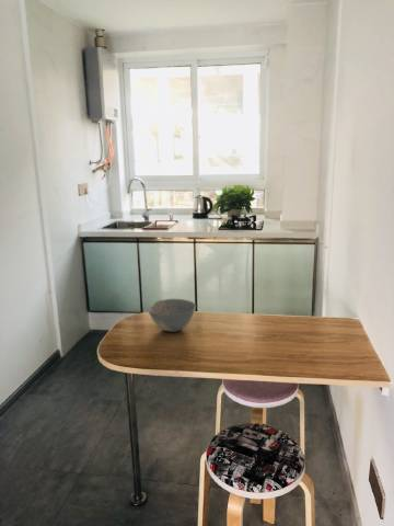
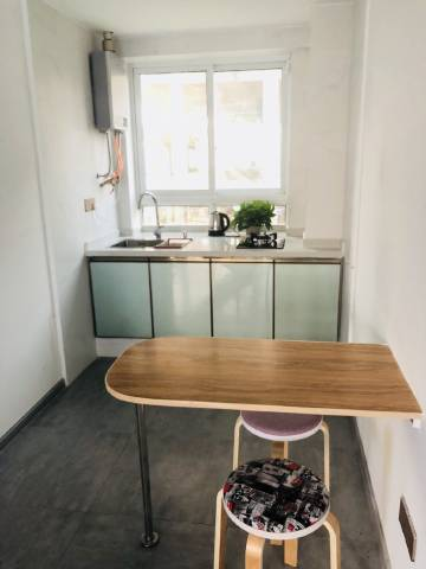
- bowl (172, 317)
